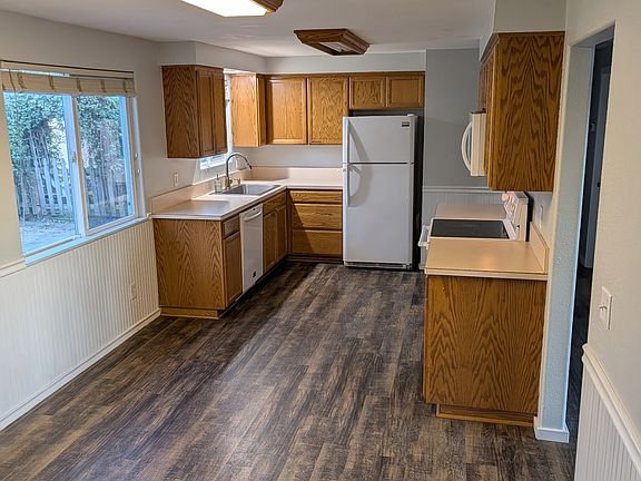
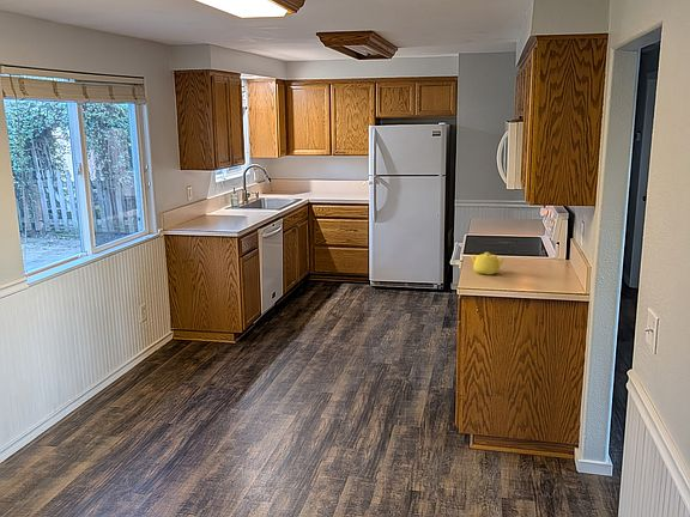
+ teapot (488, 262)
